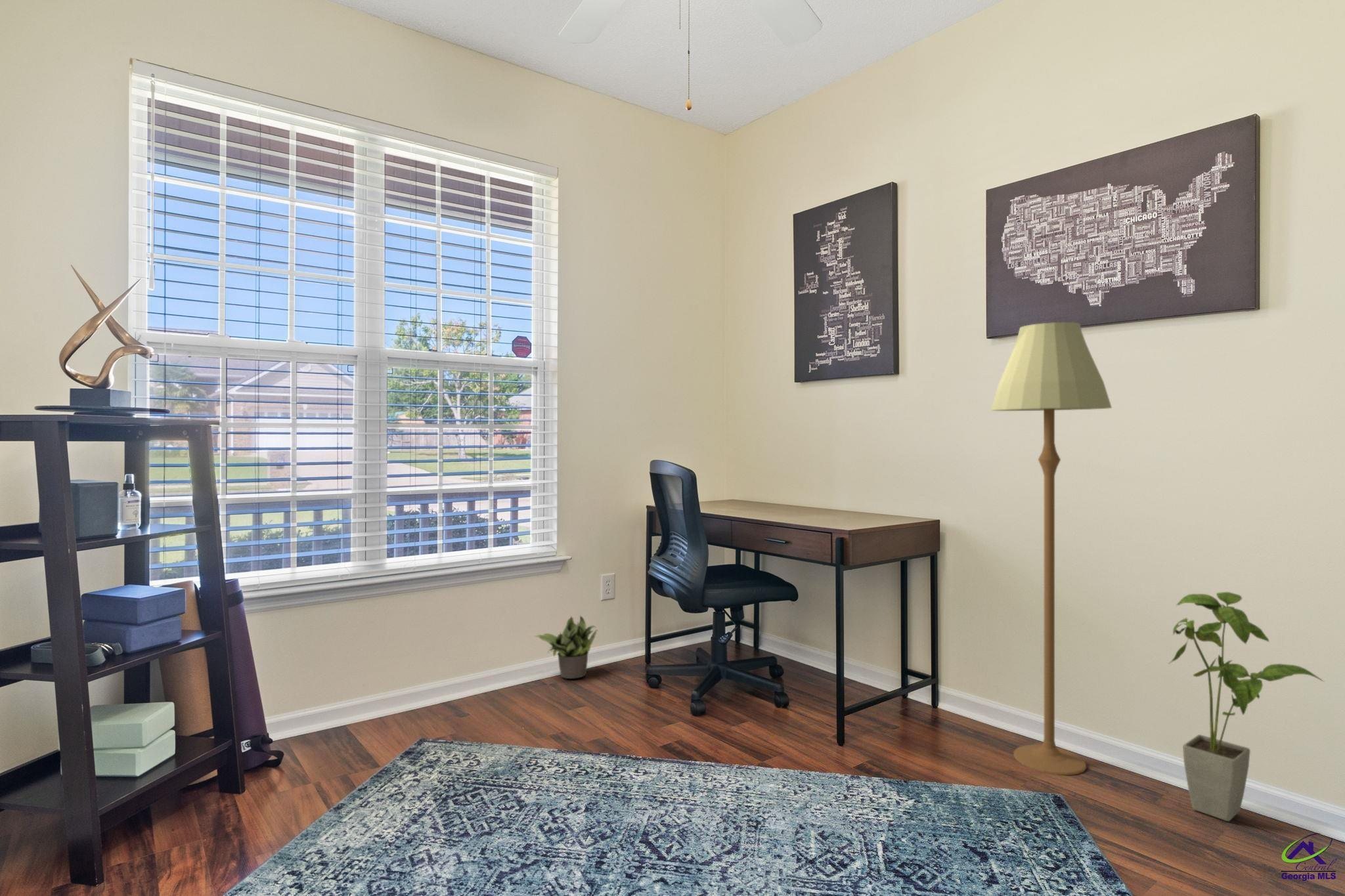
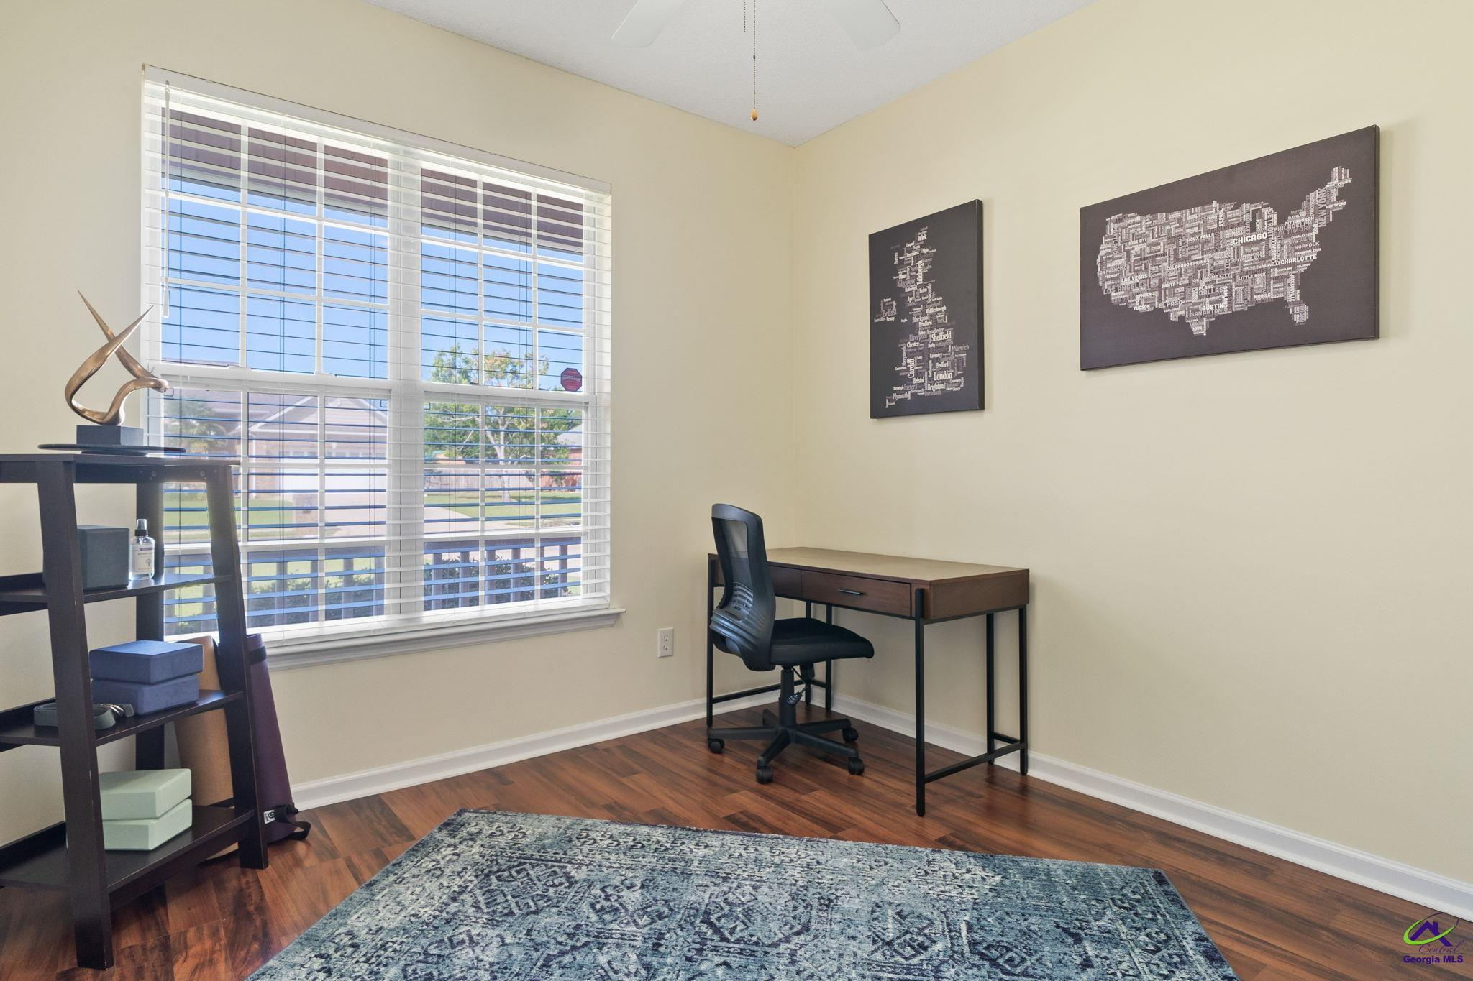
- potted plant (565, 645)
- house plant (1232, 707)
- floor lamp (1049, 544)
